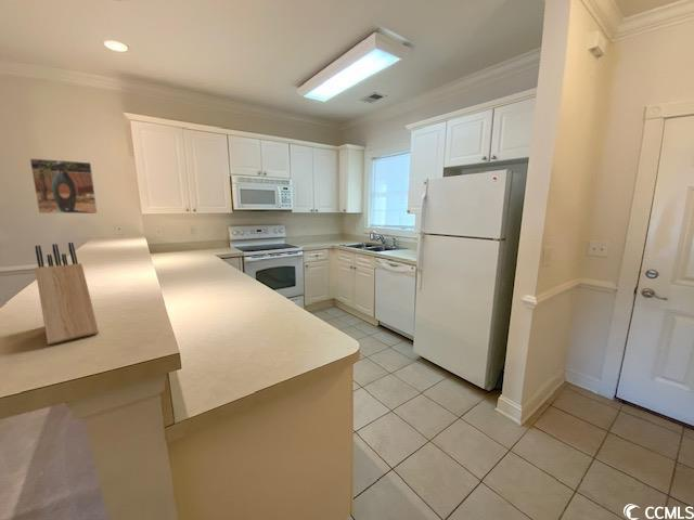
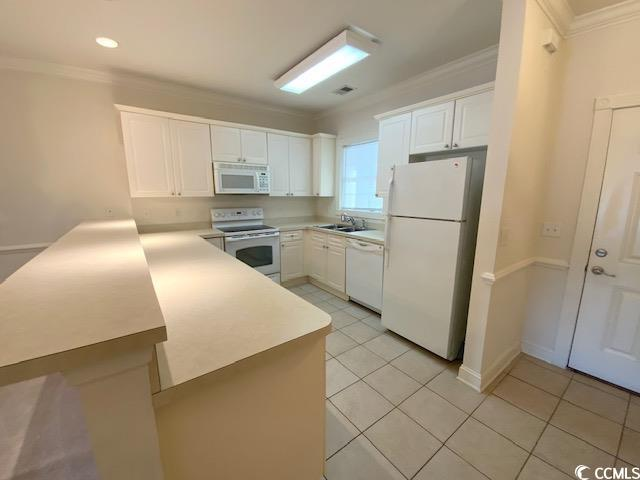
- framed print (65, 187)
- knife block (63, 286)
